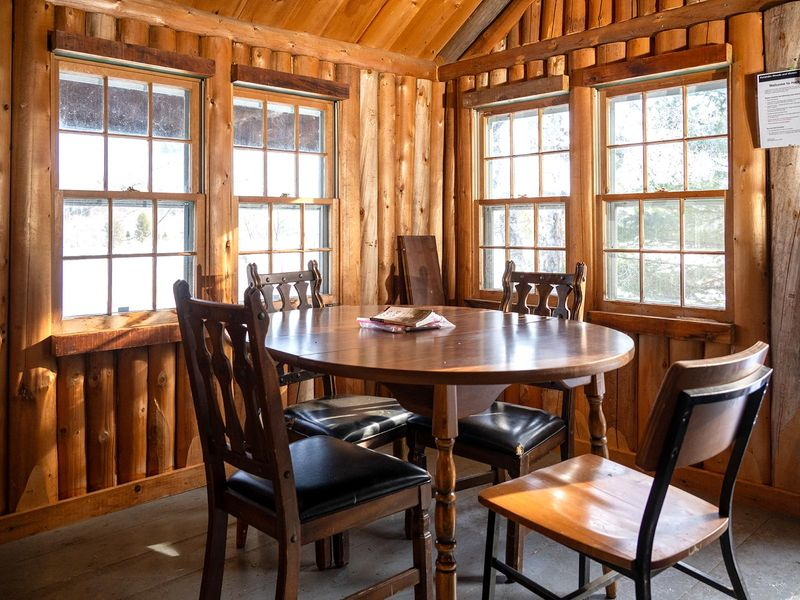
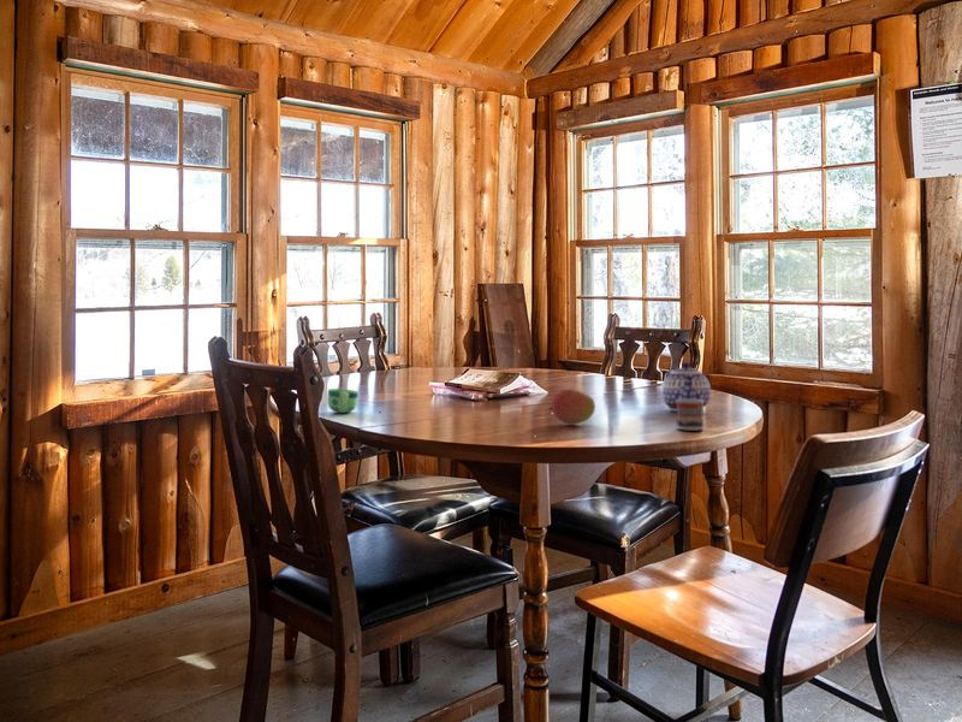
+ teapot (685, 385)
+ cup (344, 401)
+ fruit (571, 406)
+ cup (689, 414)
